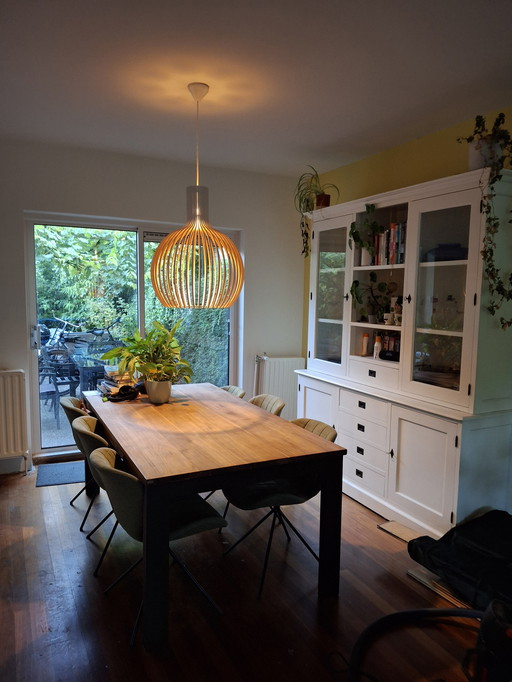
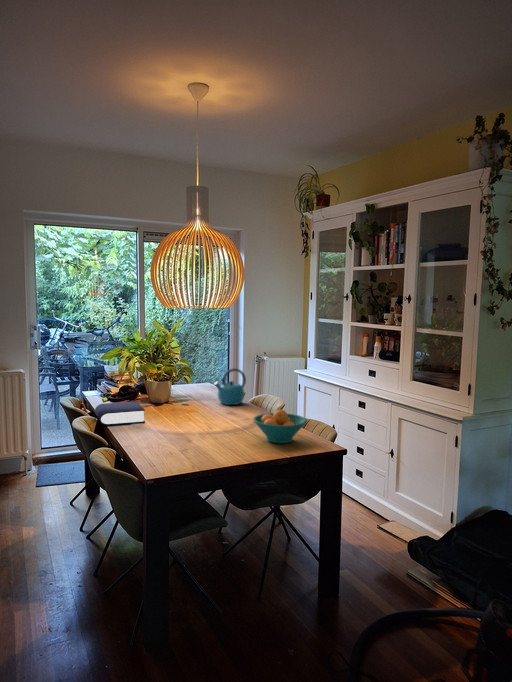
+ kettle (229, 386)
+ book (119, 413)
+ fruit bowl (279, 424)
